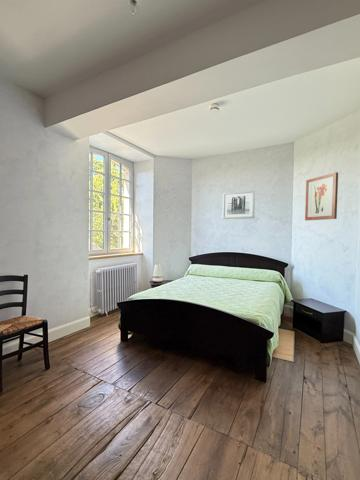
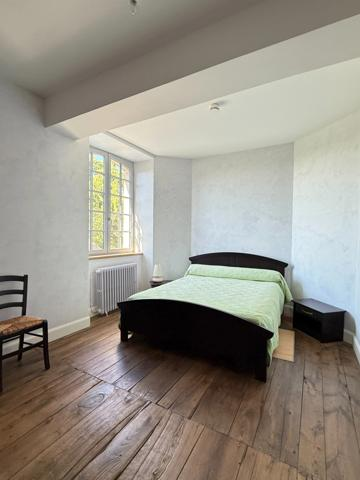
- wall art (238, 205)
- wall art (320, 198)
